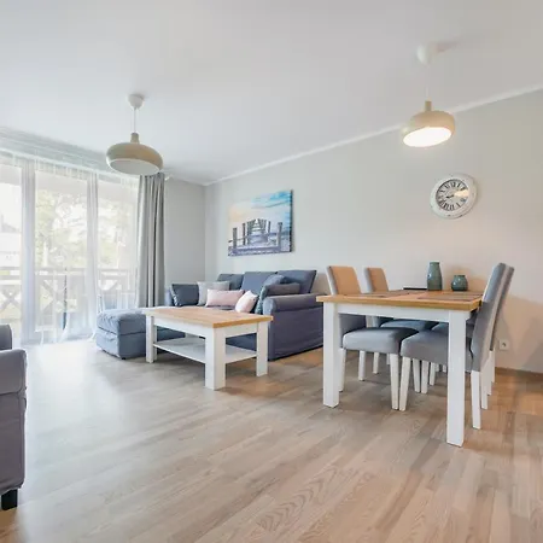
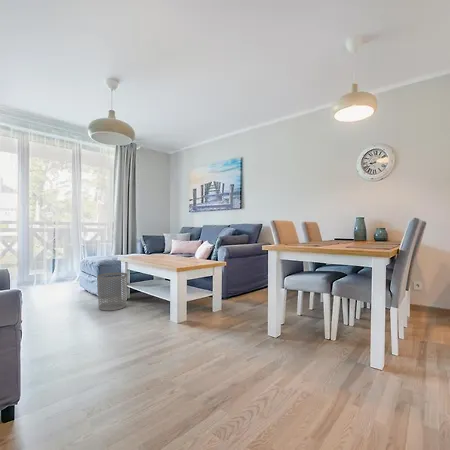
+ waste bin (112, 291)
